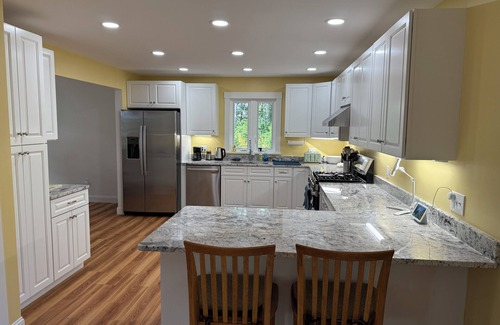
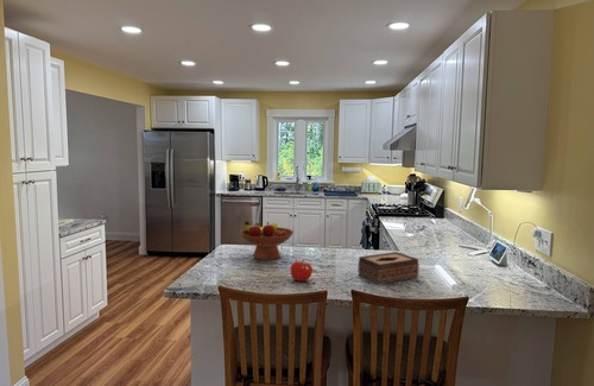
+ tissue box (387, 267)
+ fruit bowl (266, 239)
+ apple (301, 270)
